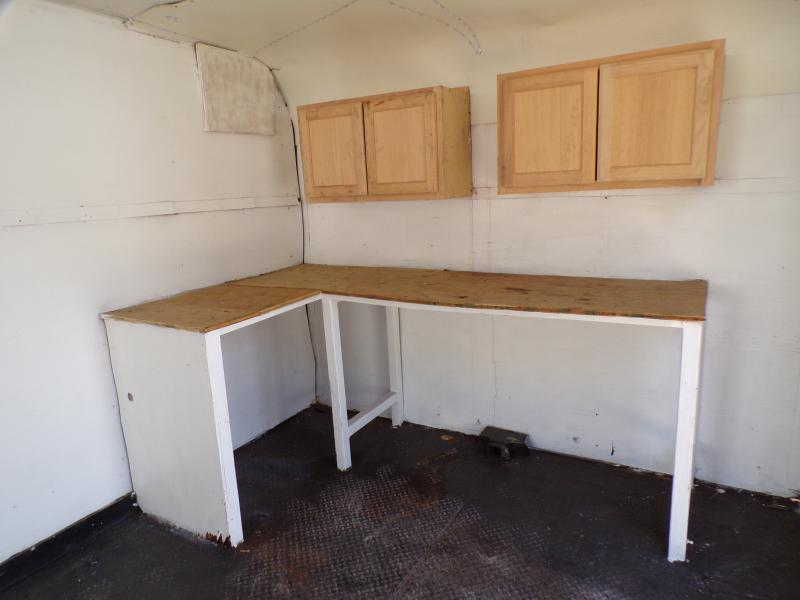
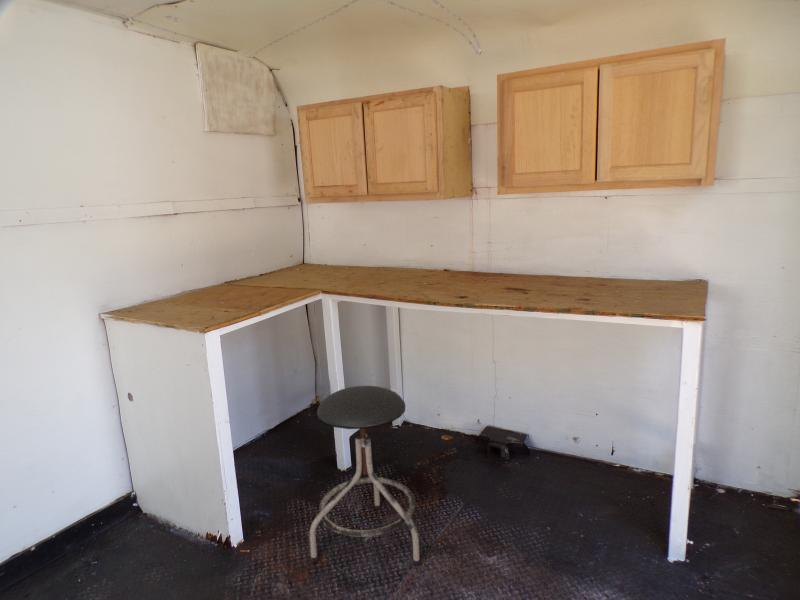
+ stool (358, 471)
